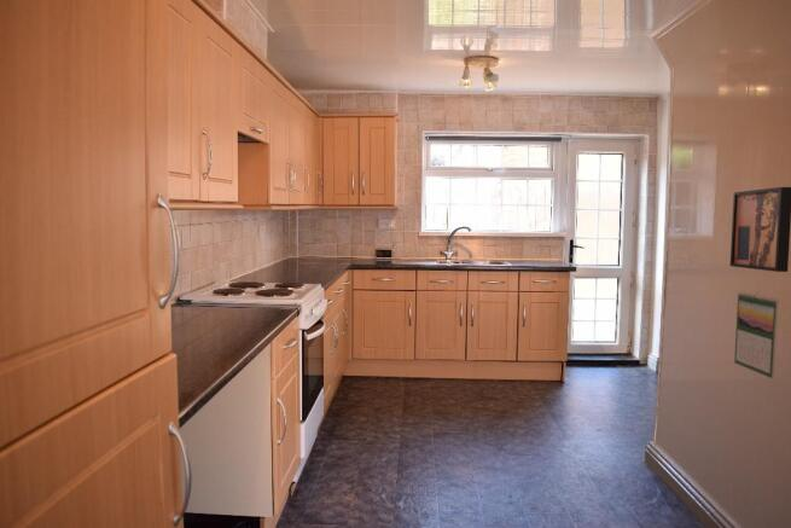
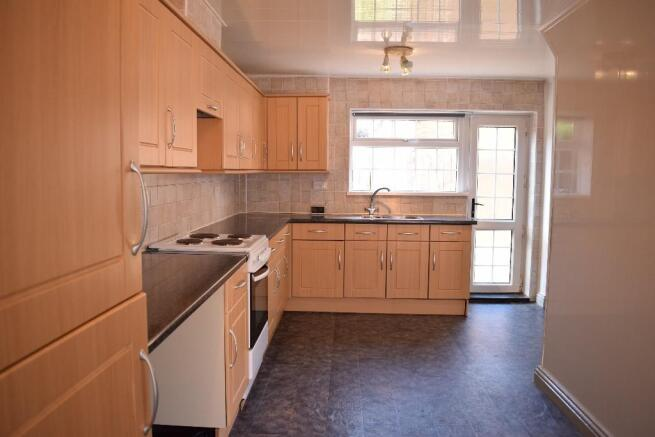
- wall art (758, 230)
- calendar (755, 332)
